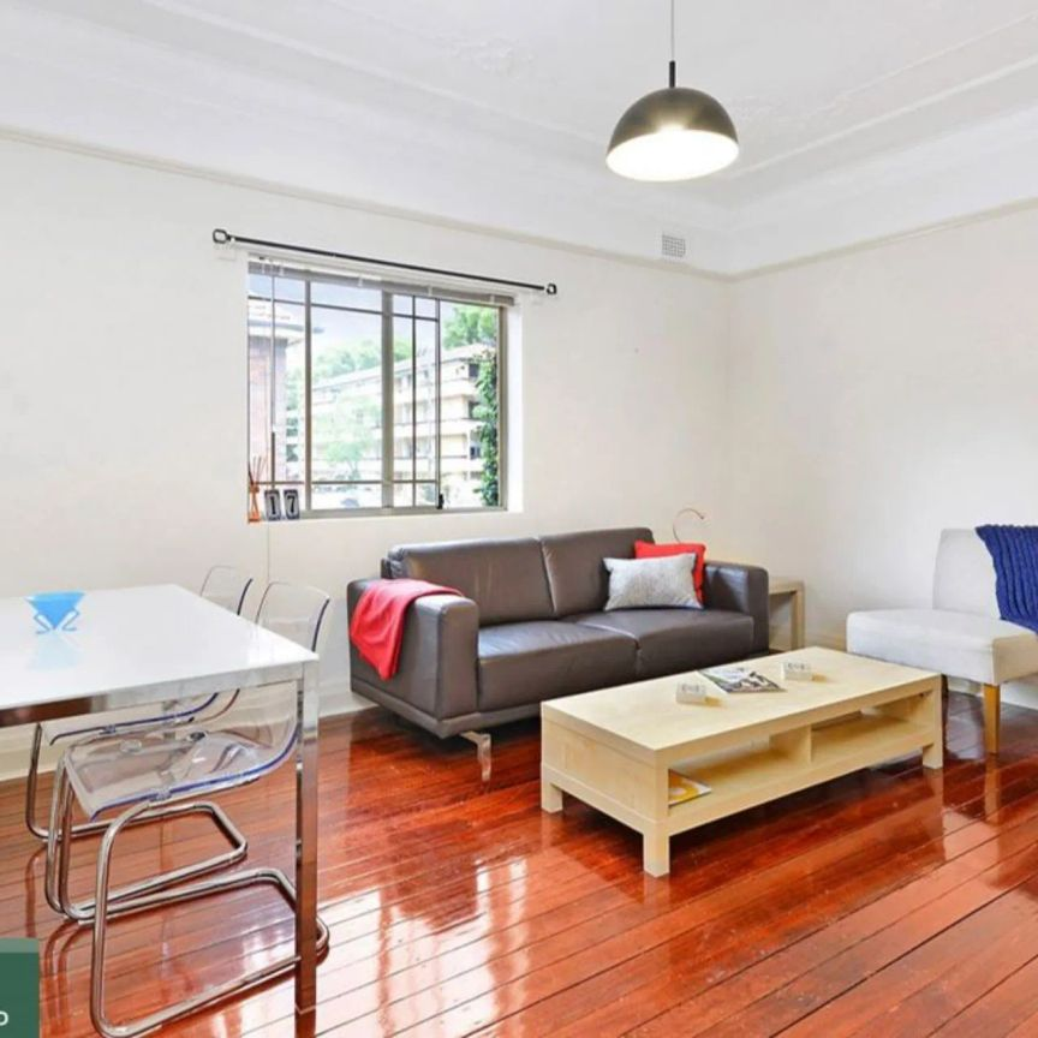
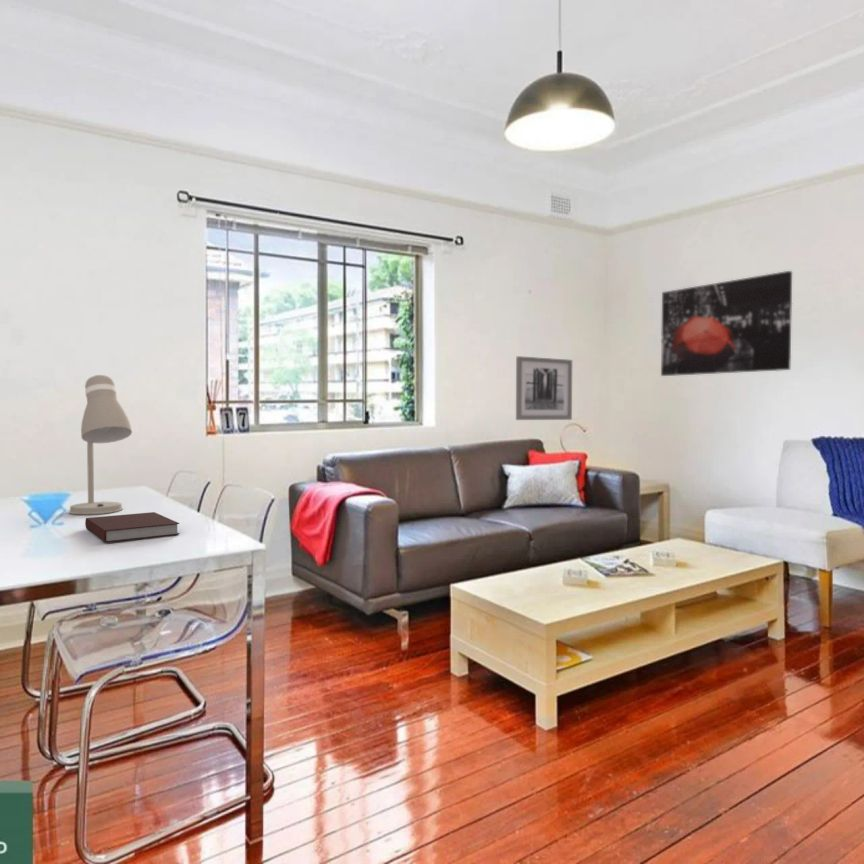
+ desk lamp (100, 442)
+ notebook (131, 526)
+ wall art (721, 327)
+ wall art (545, 389)
